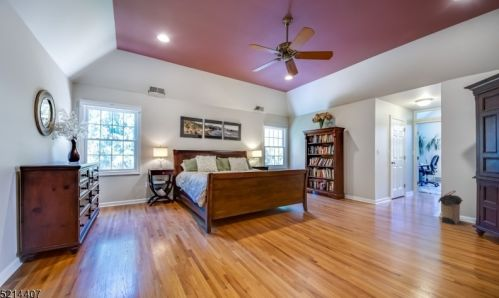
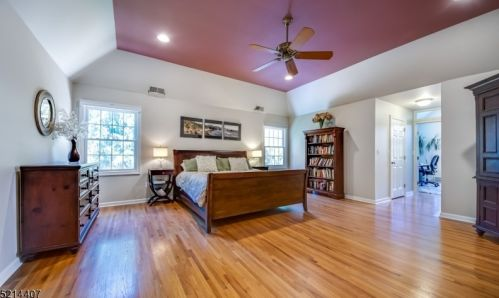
- laundry hamper (449, 205)
